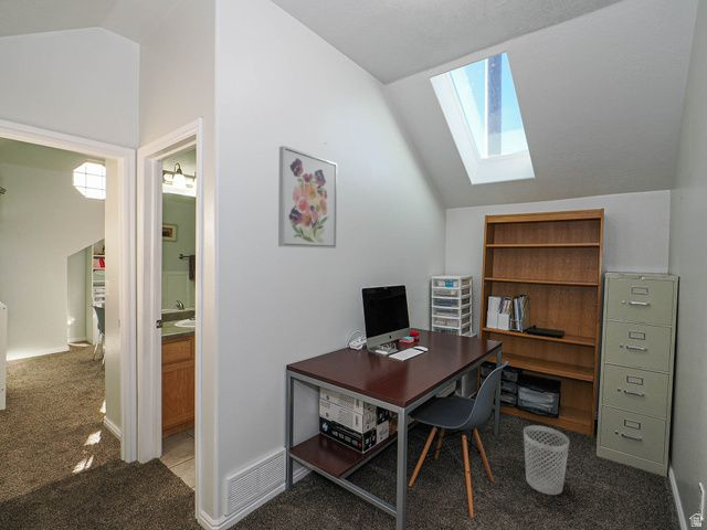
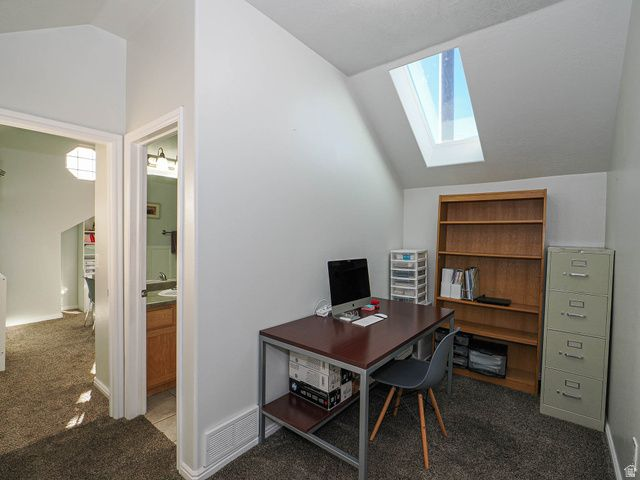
- wastebasket (545, 459)
- wall art (309, 201)
